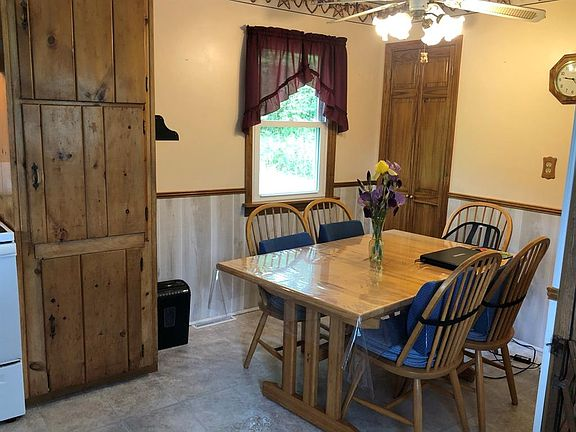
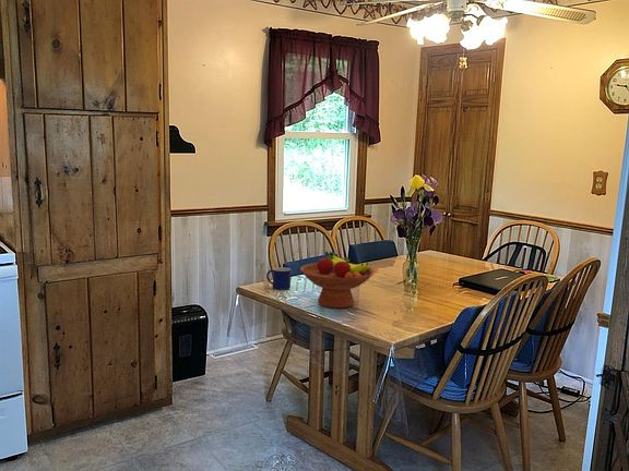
+ fruit bowl (336, 279)
+ mug (277, 277)
